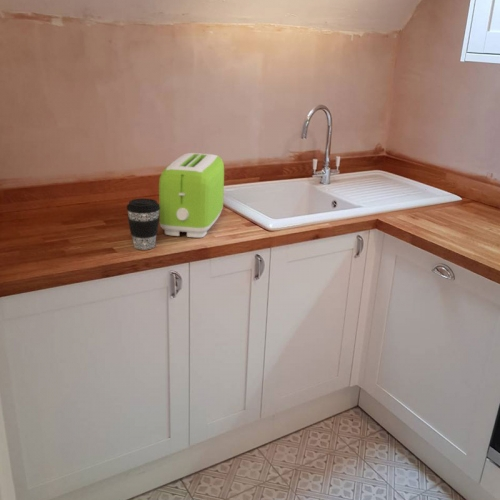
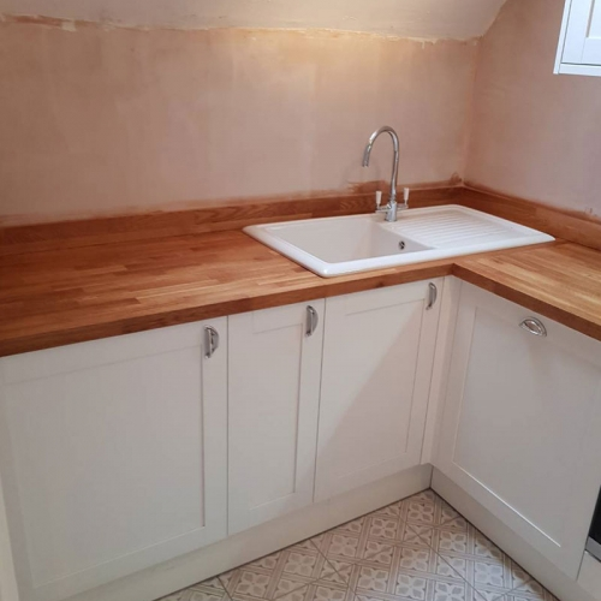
- toaster (193, 192)
- coffee cup (143, 224)
